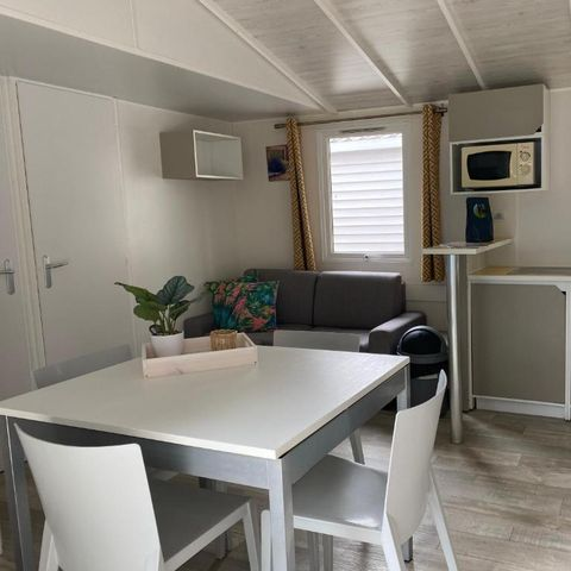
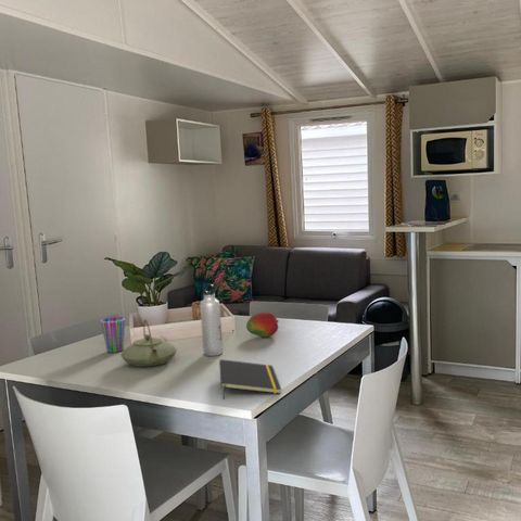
+ notepad (249, 376)
+ fruit (262, 325)
+ teapot (148, 342)
+ water bottle (211, 319)
+ cup (114, 334)
